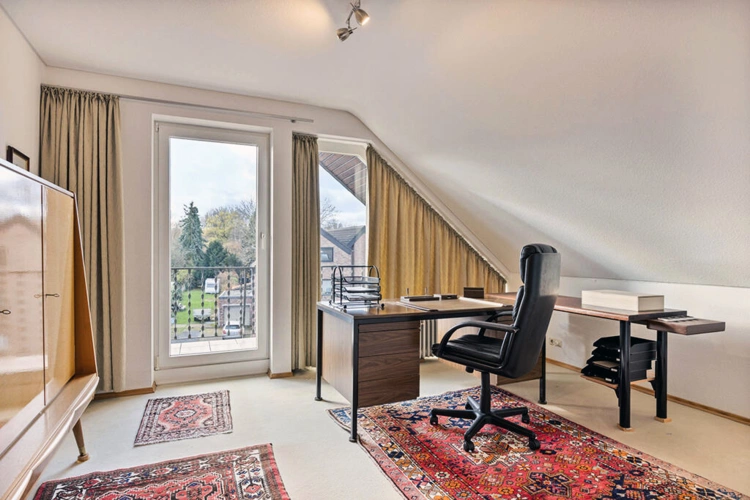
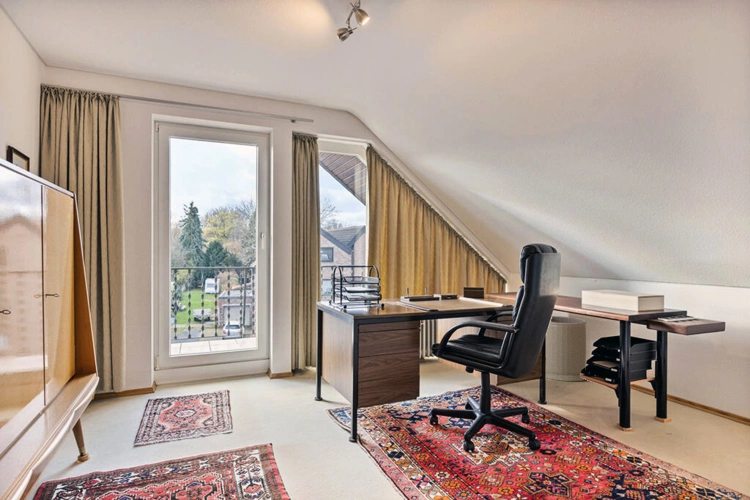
+ trash can (560, 346)
